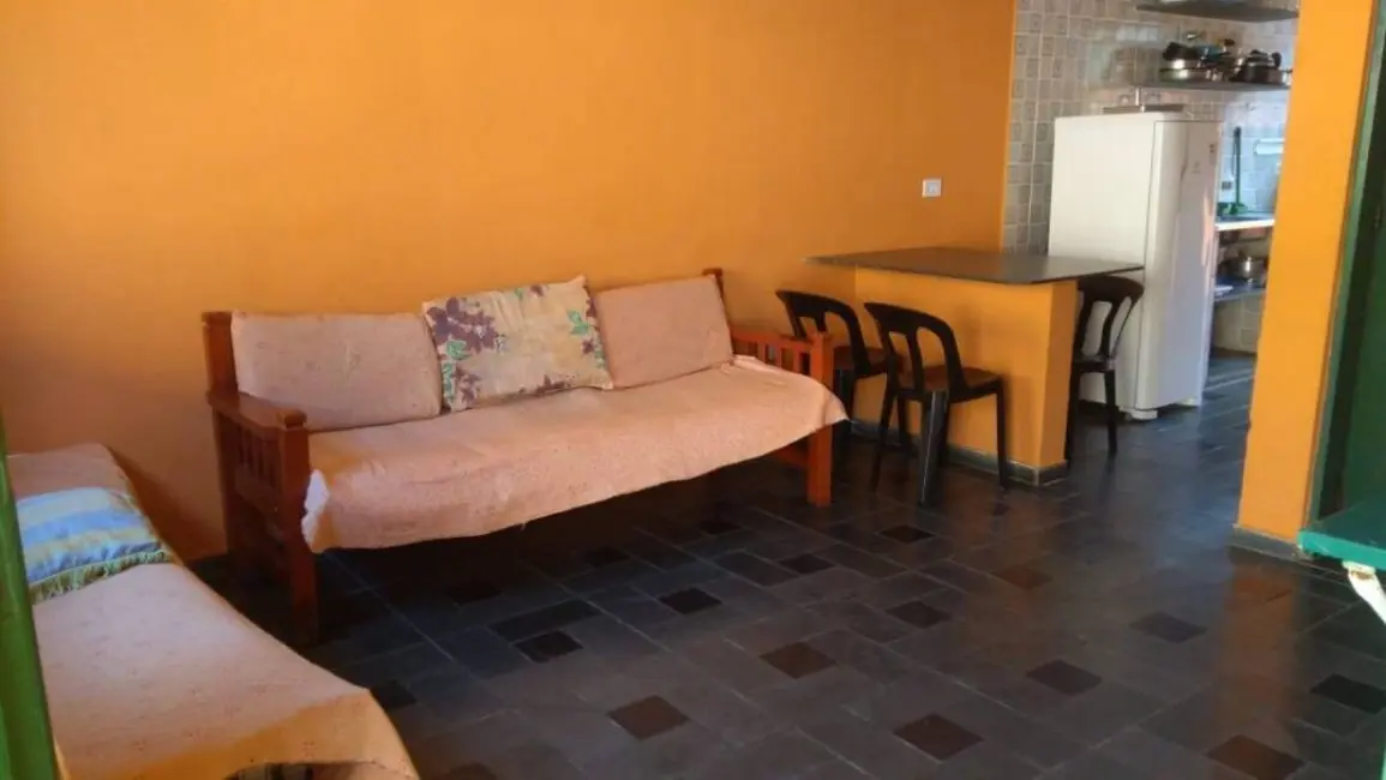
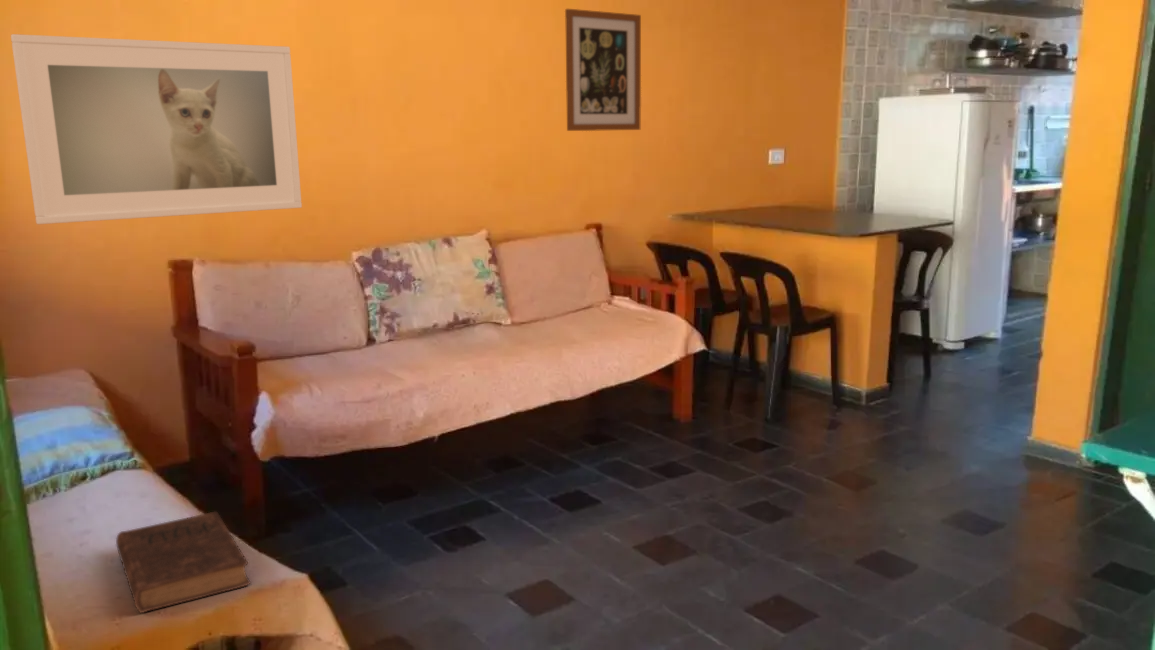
+ wall art (604, 71)
+ book (180, 558)
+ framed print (170, 129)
